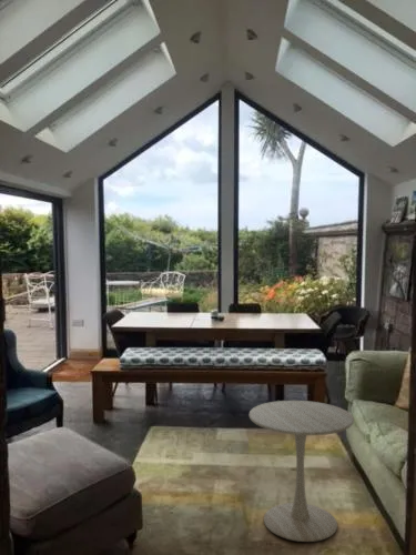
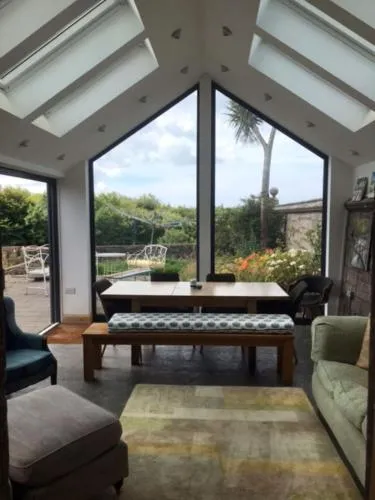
- side table (300, 468)
